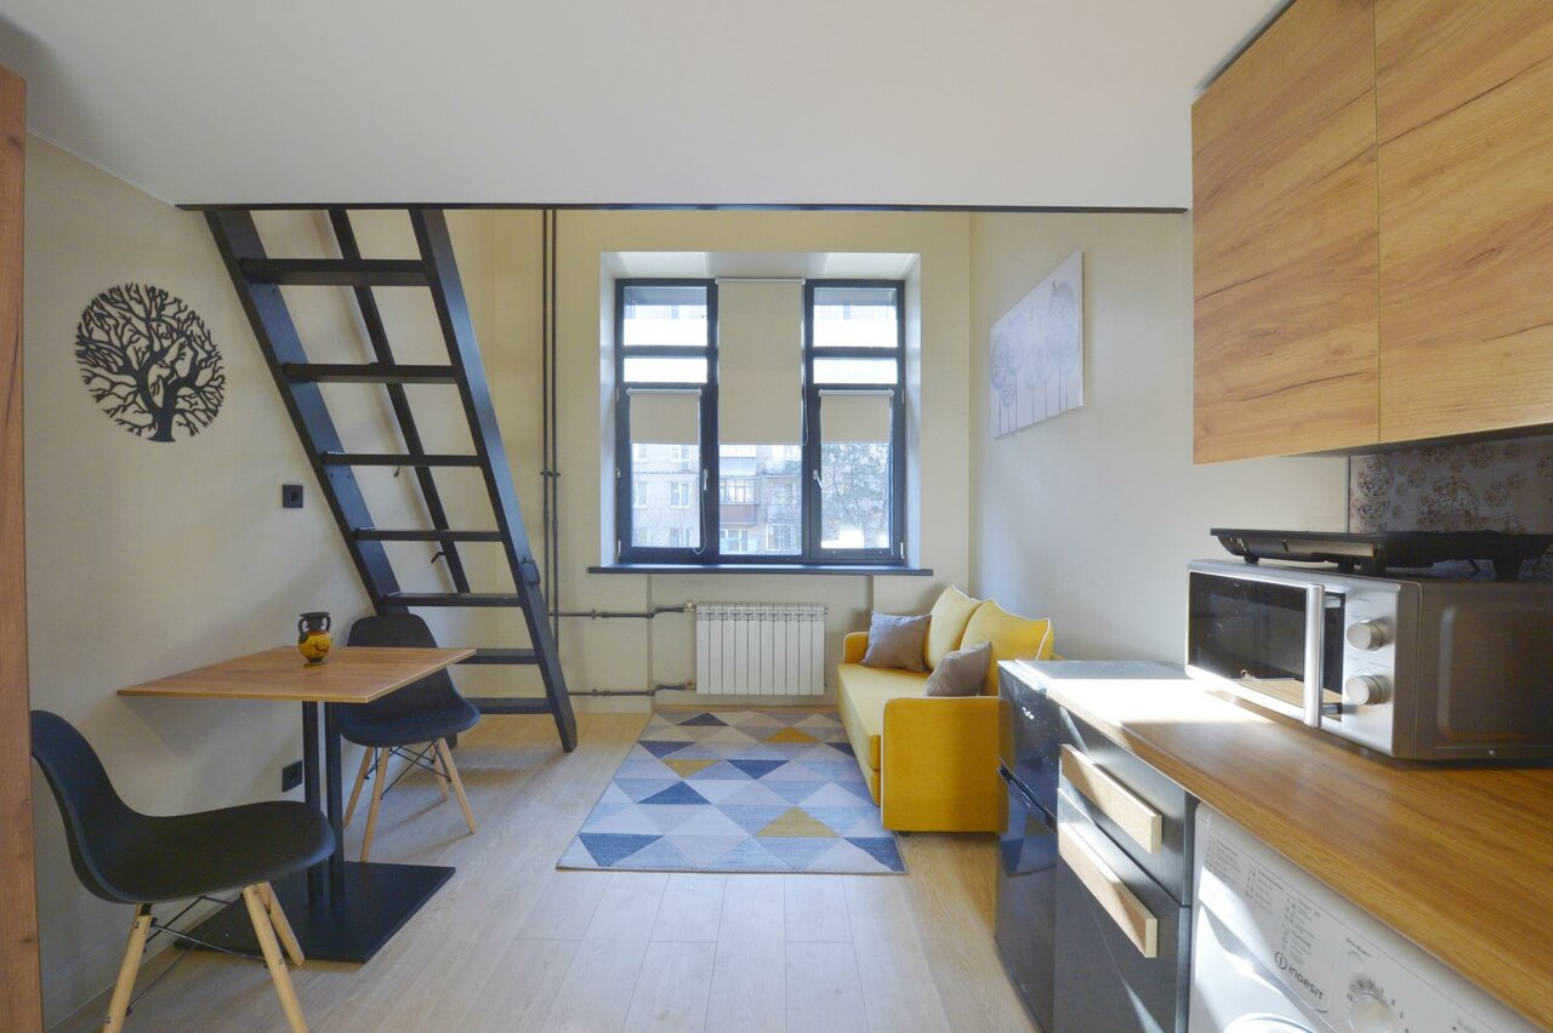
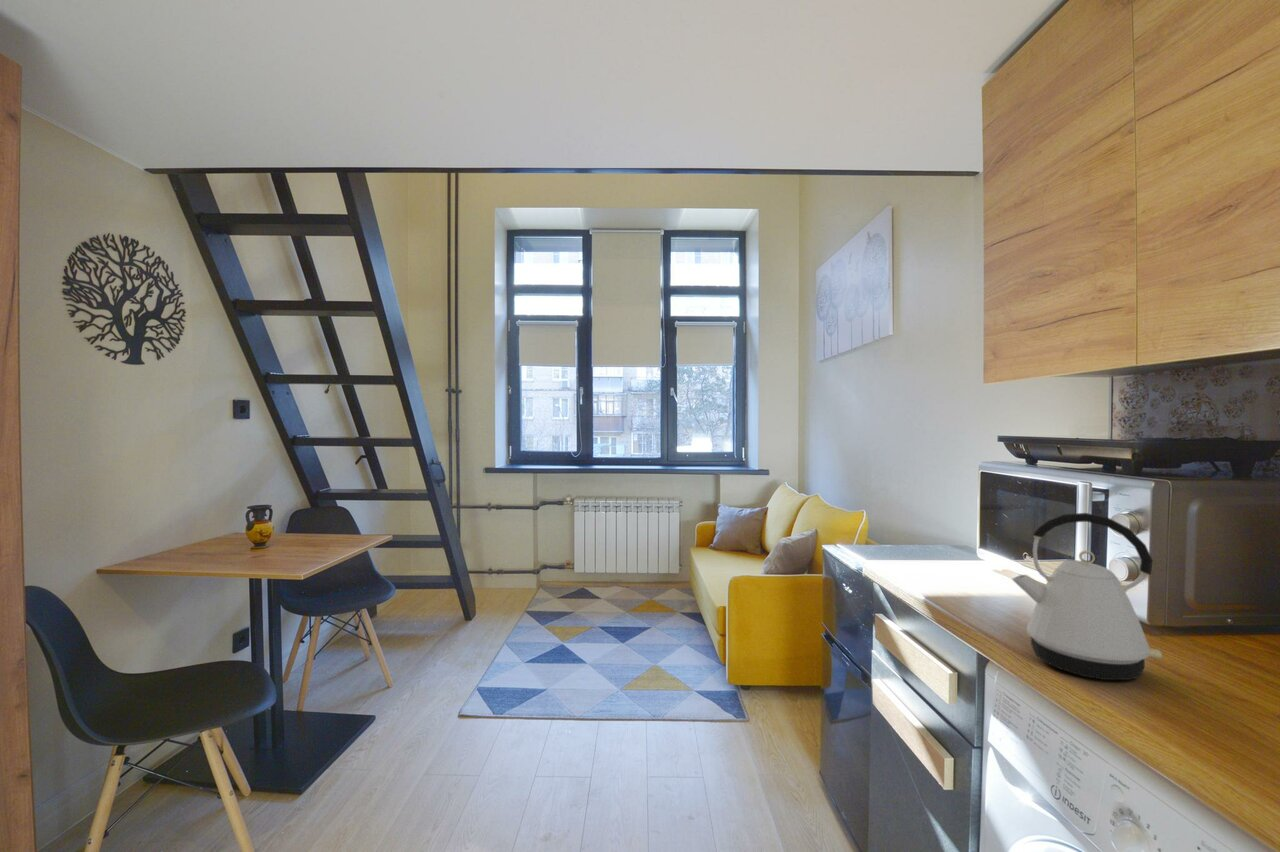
+ kettle (1081, 588)
